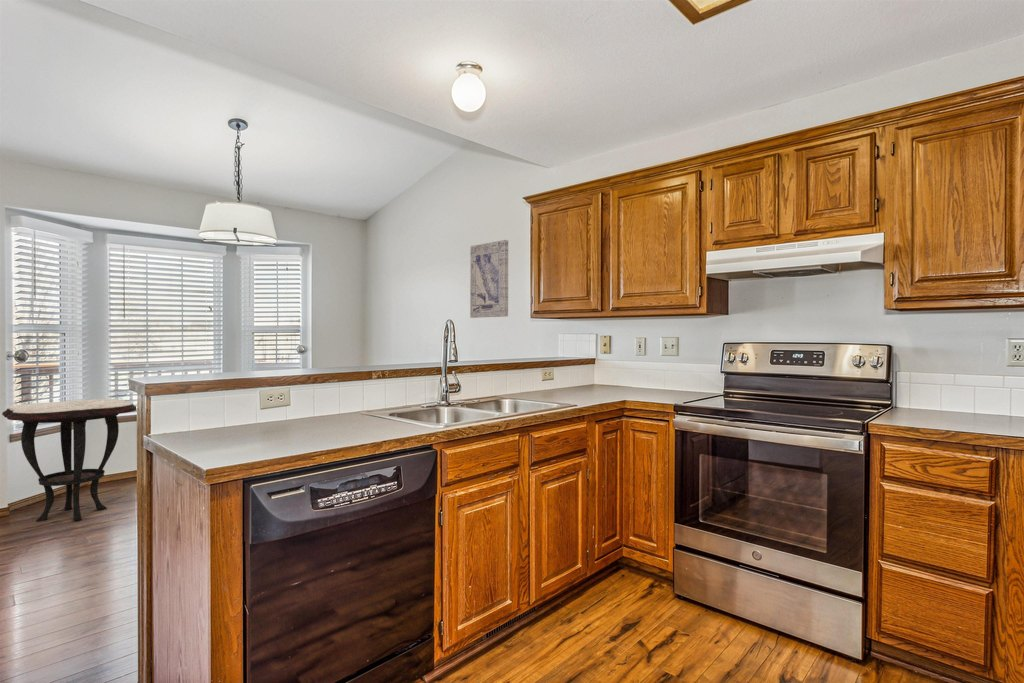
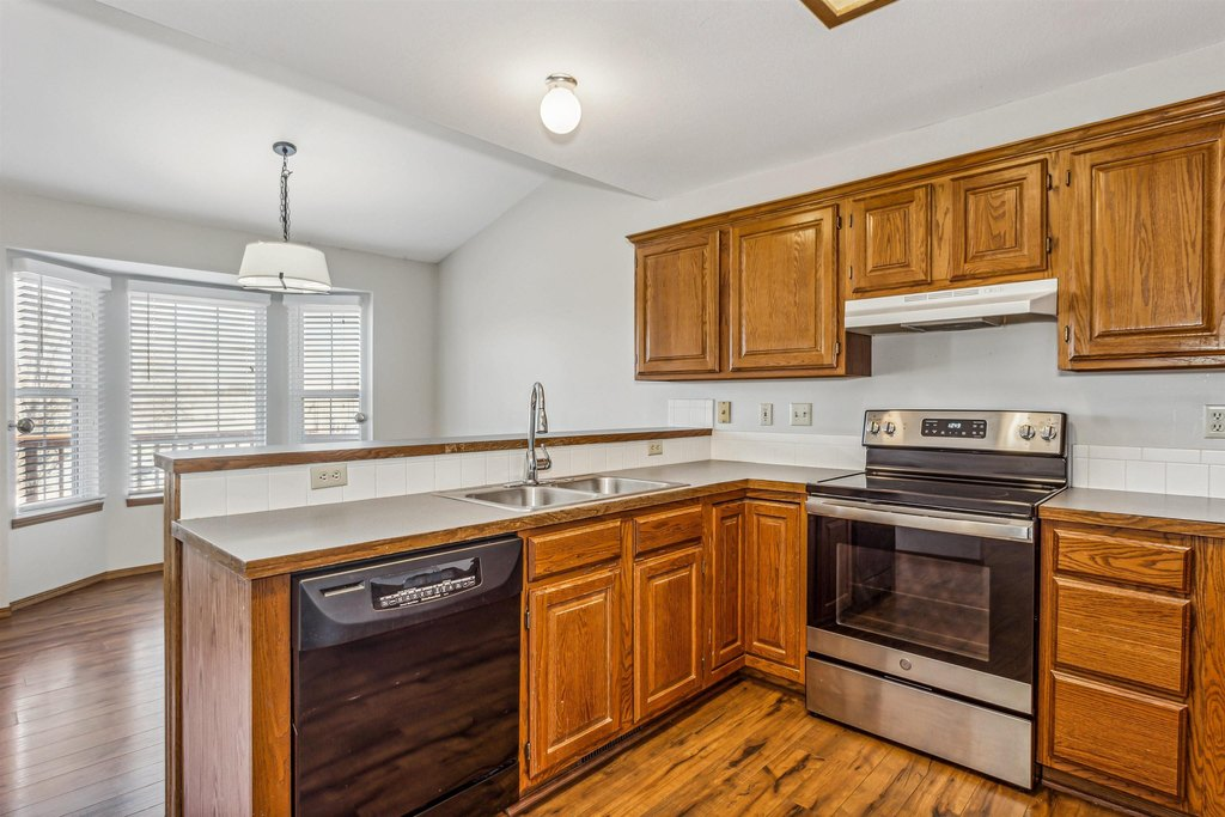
- wall art (488, 280)
- side table (74, 459)
